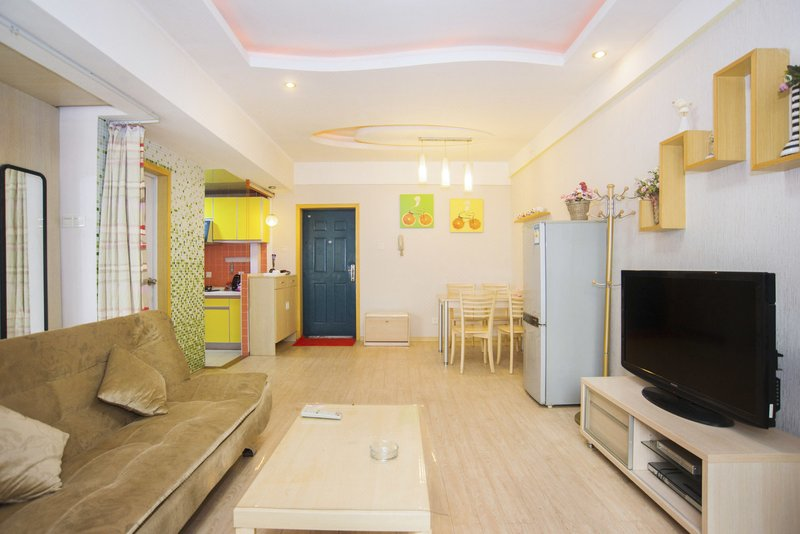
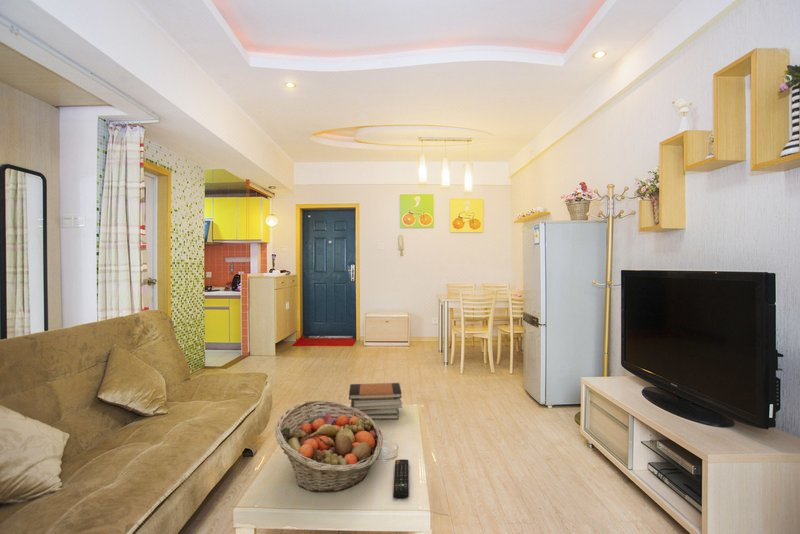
+ fruit basket (331, 440)
+ book stack (375, 400)
+ remote control (401, 477)
